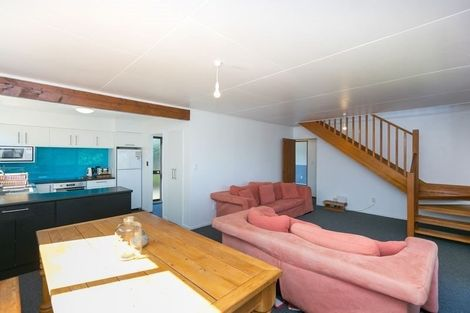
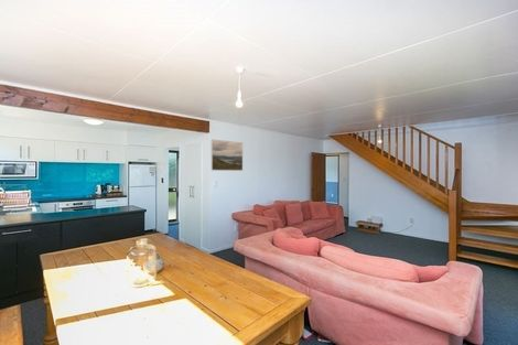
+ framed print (227, 155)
